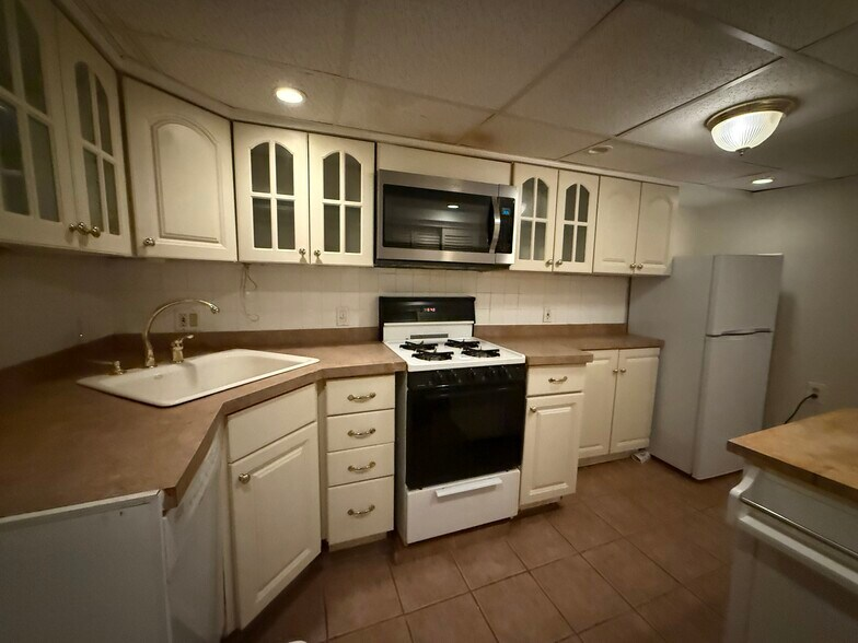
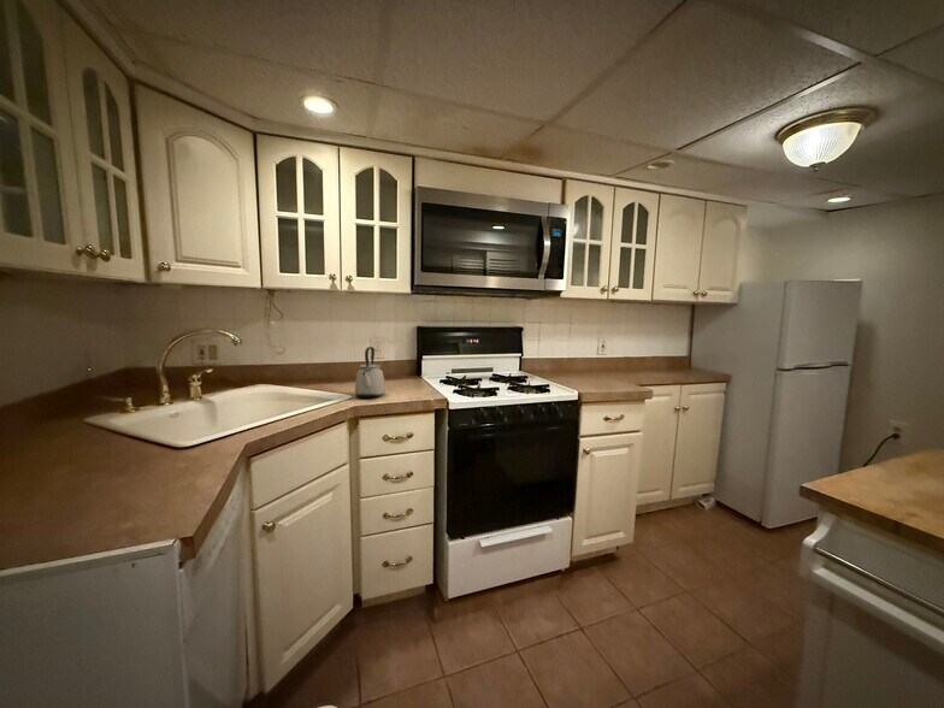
+ kettle (368, 372)
